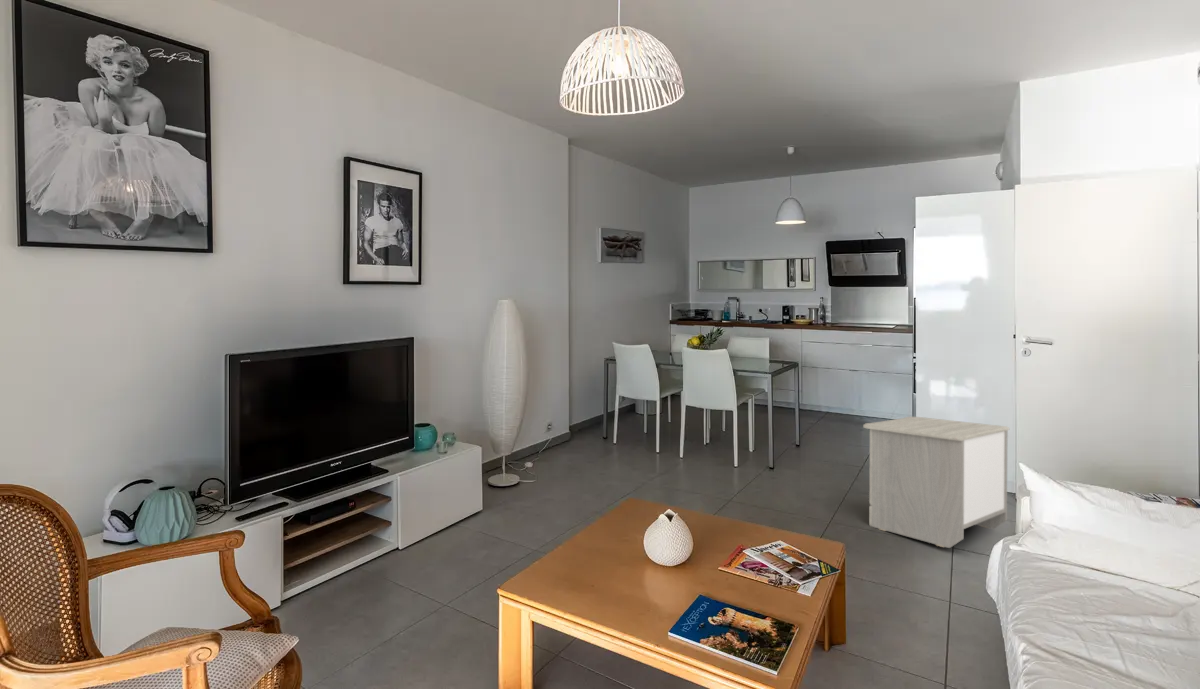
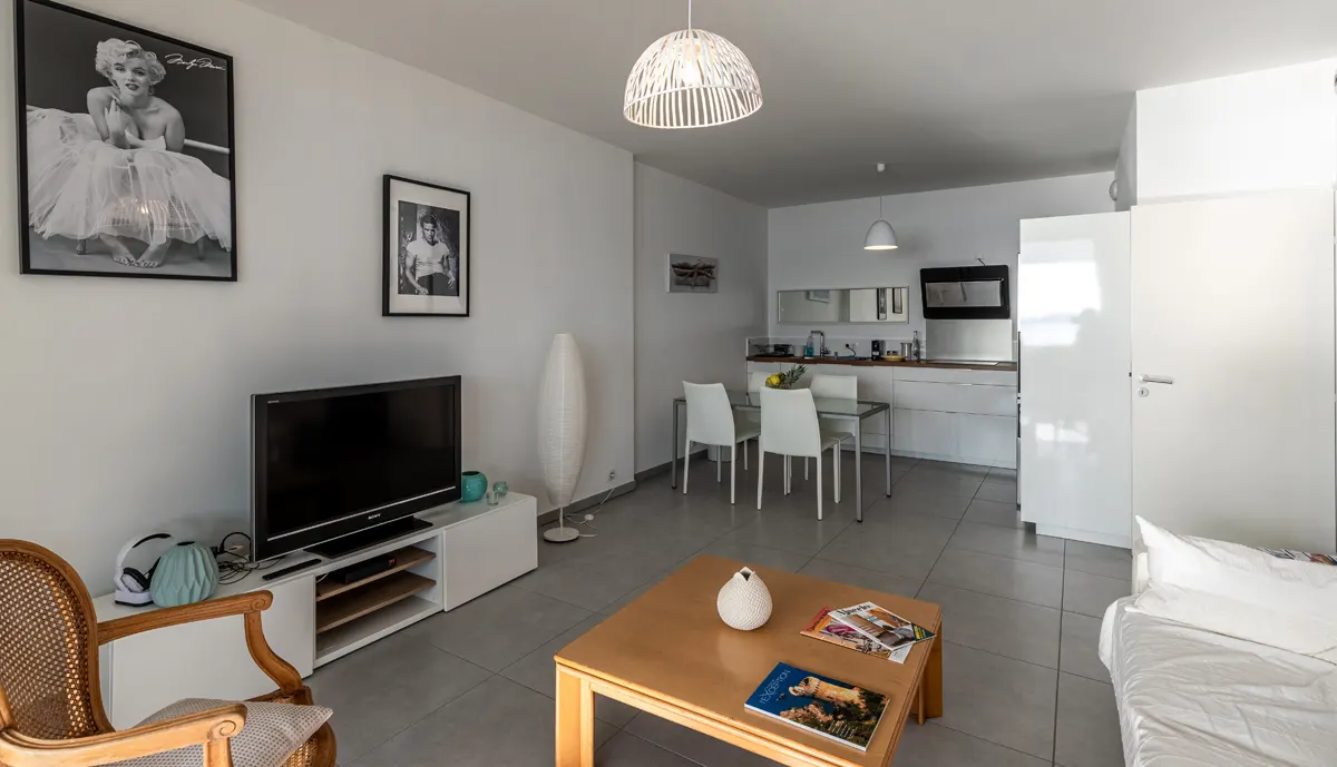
- nightstand (932, 476)
